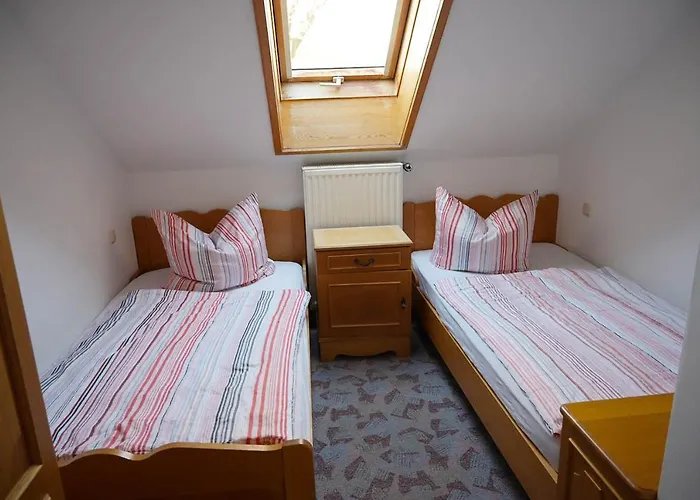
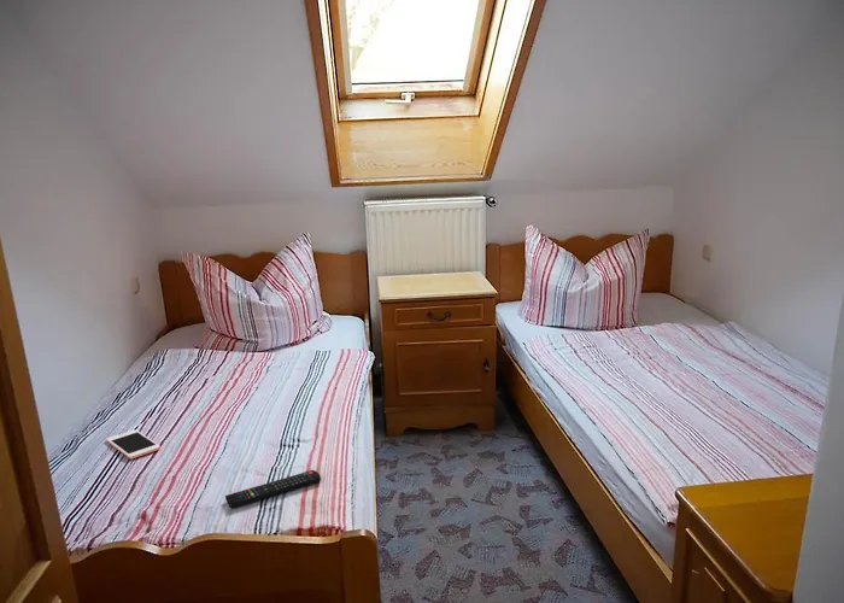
+ cell phone (133, 443)
+ remote control (275, 488)
